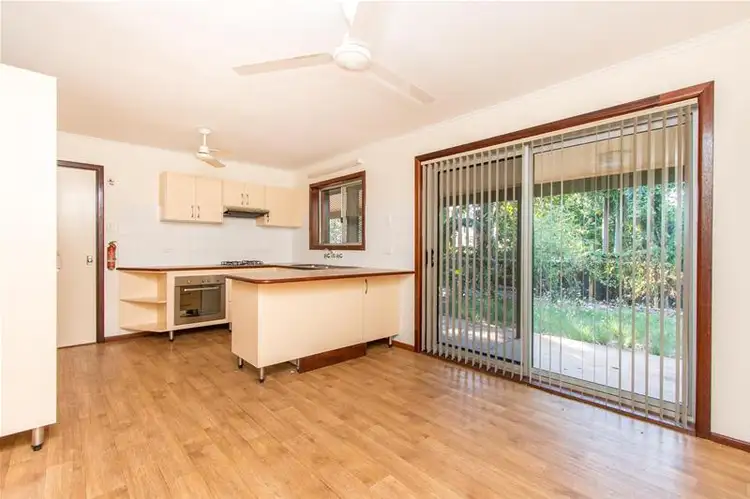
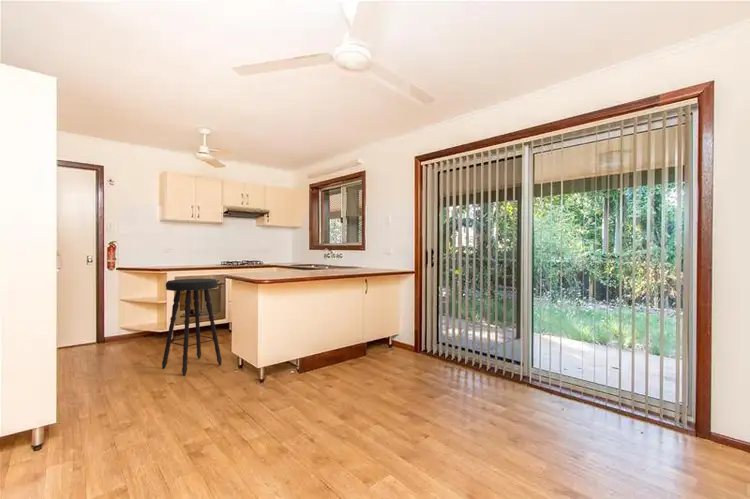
+ music stool (195, 323)
